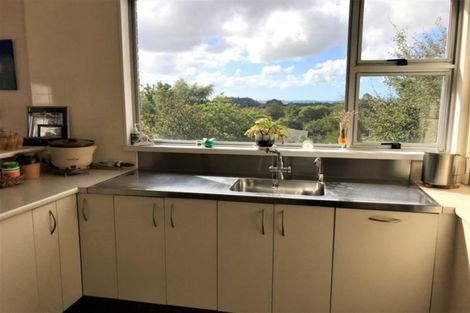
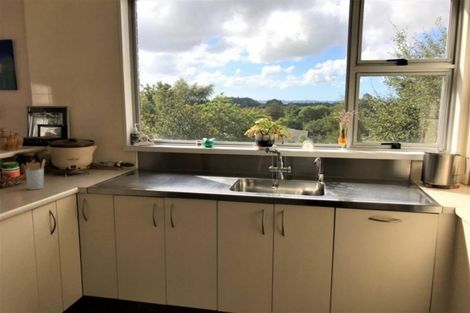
+ utensil holder (34, 174)
